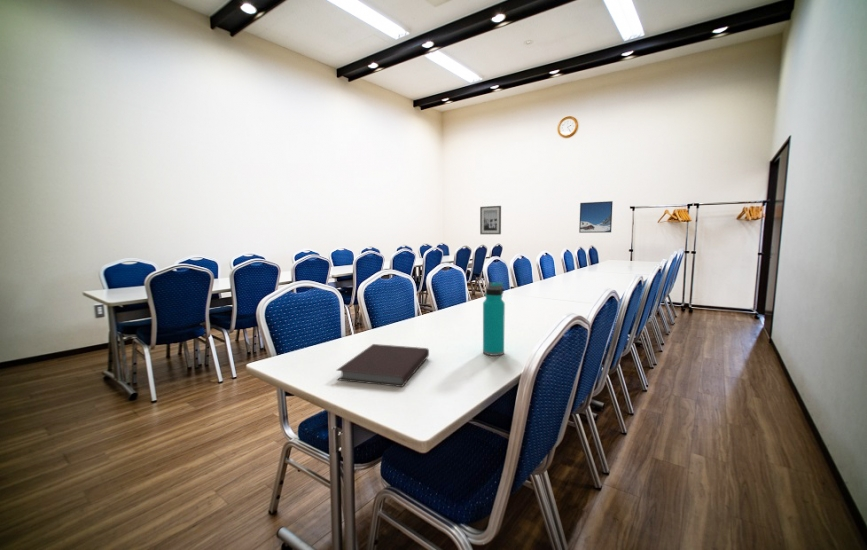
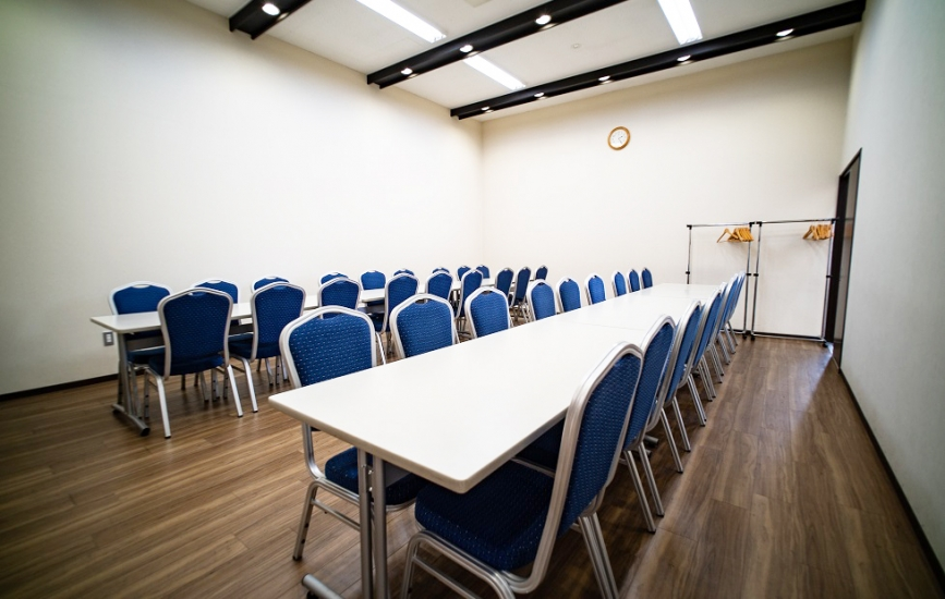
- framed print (595, 217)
- water bottle (493, 317)
- wall art (490, 220)
- notebook (386, 362)
